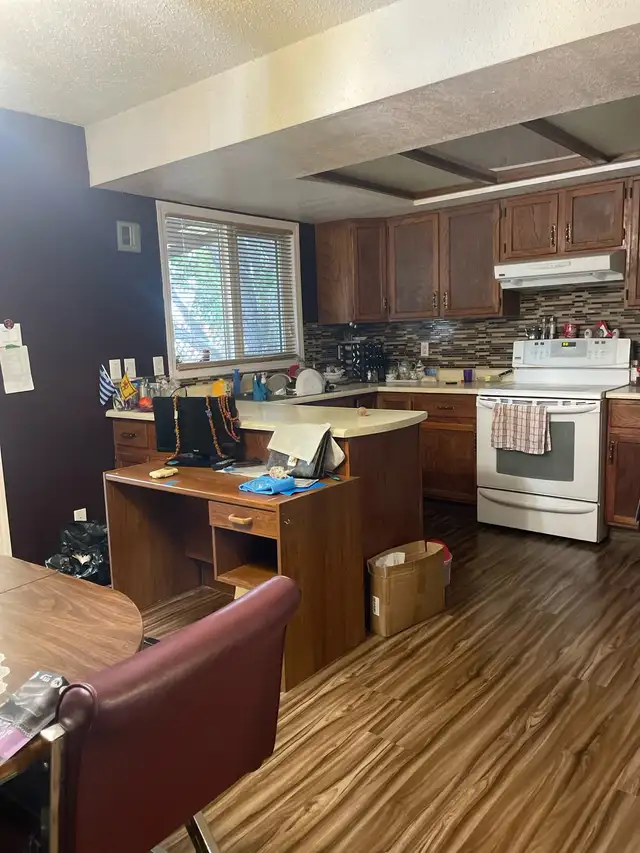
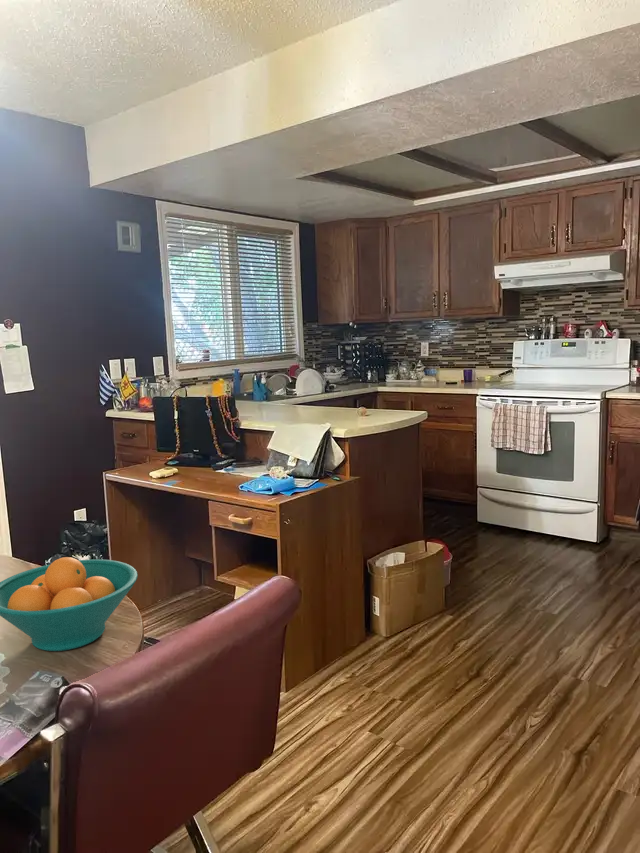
+ fruit bowl (65, 598)
